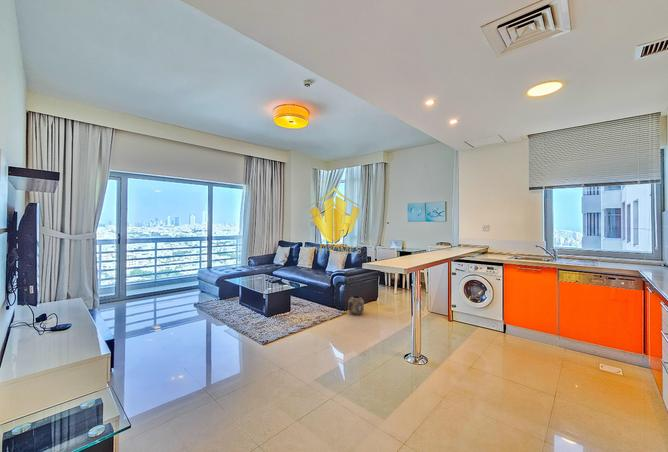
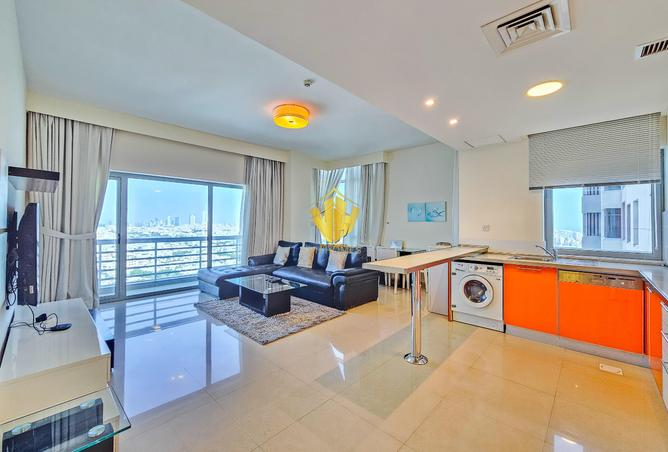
- planter (356, 305)
